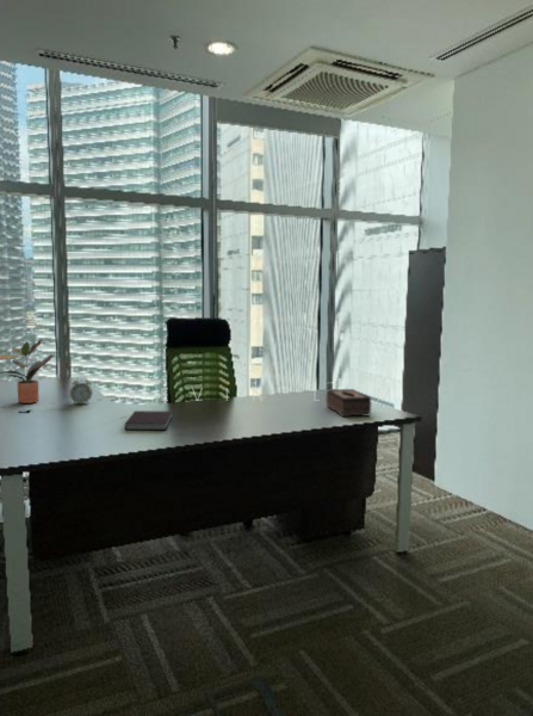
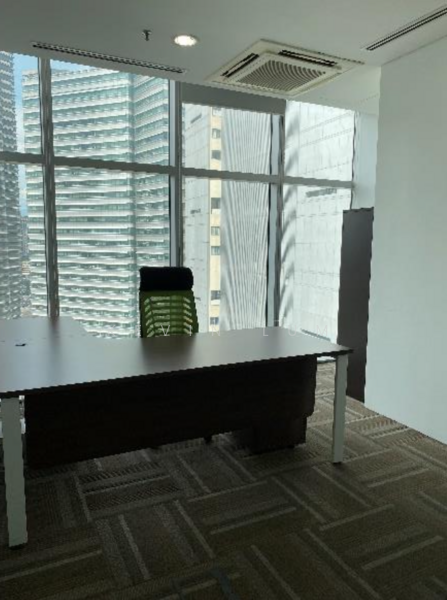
- notebook (149, 419)
- tissue box (347, 402)
- potted plant (24, 369)
- alarm clock (81, 389)
